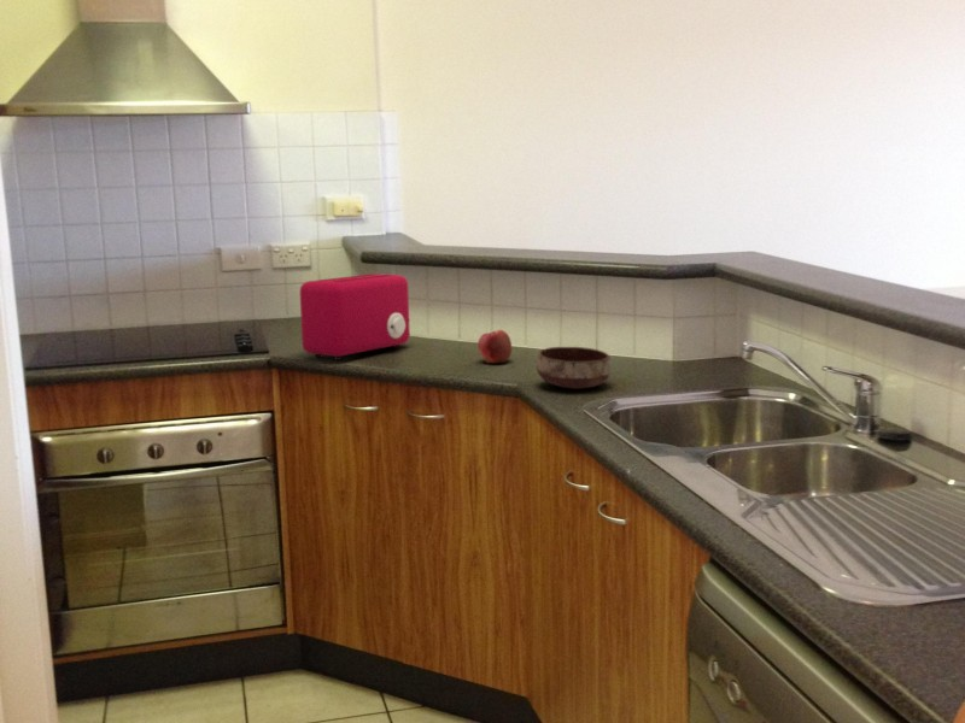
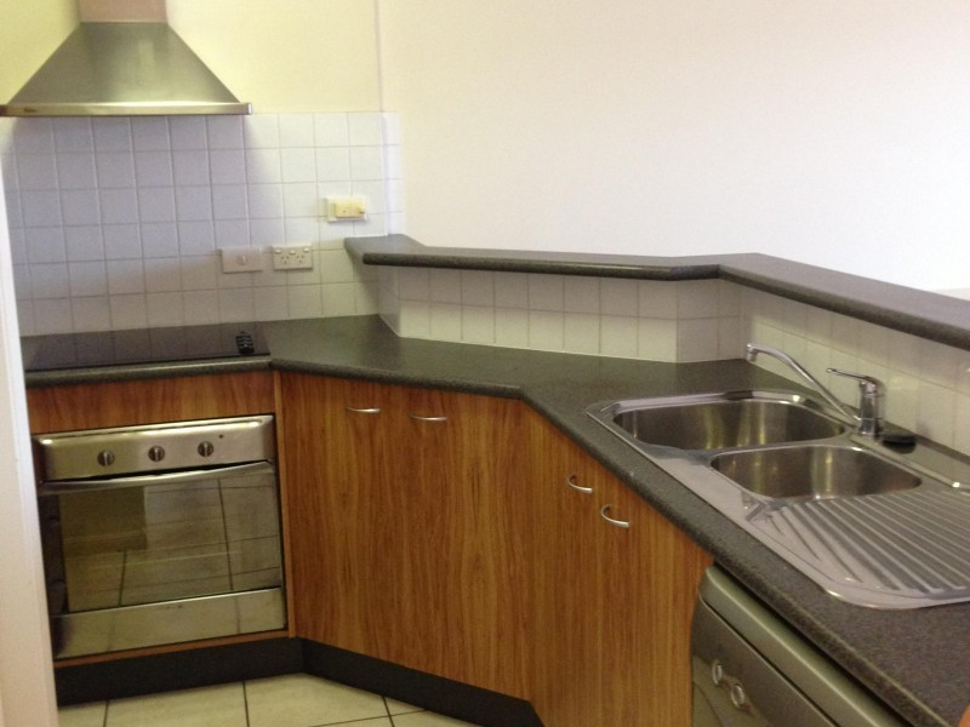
- apple (495, 346)
- bowl (573, 369)
- toaster (358, 315)
